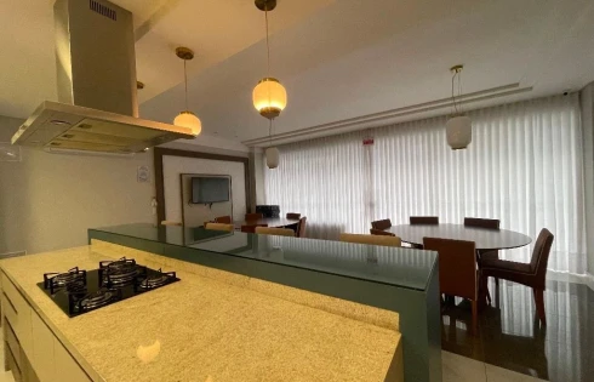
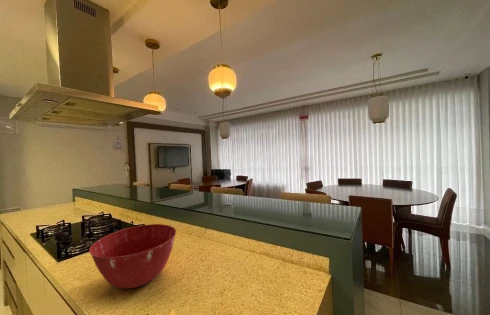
+ mixing bowl (137, 257)
